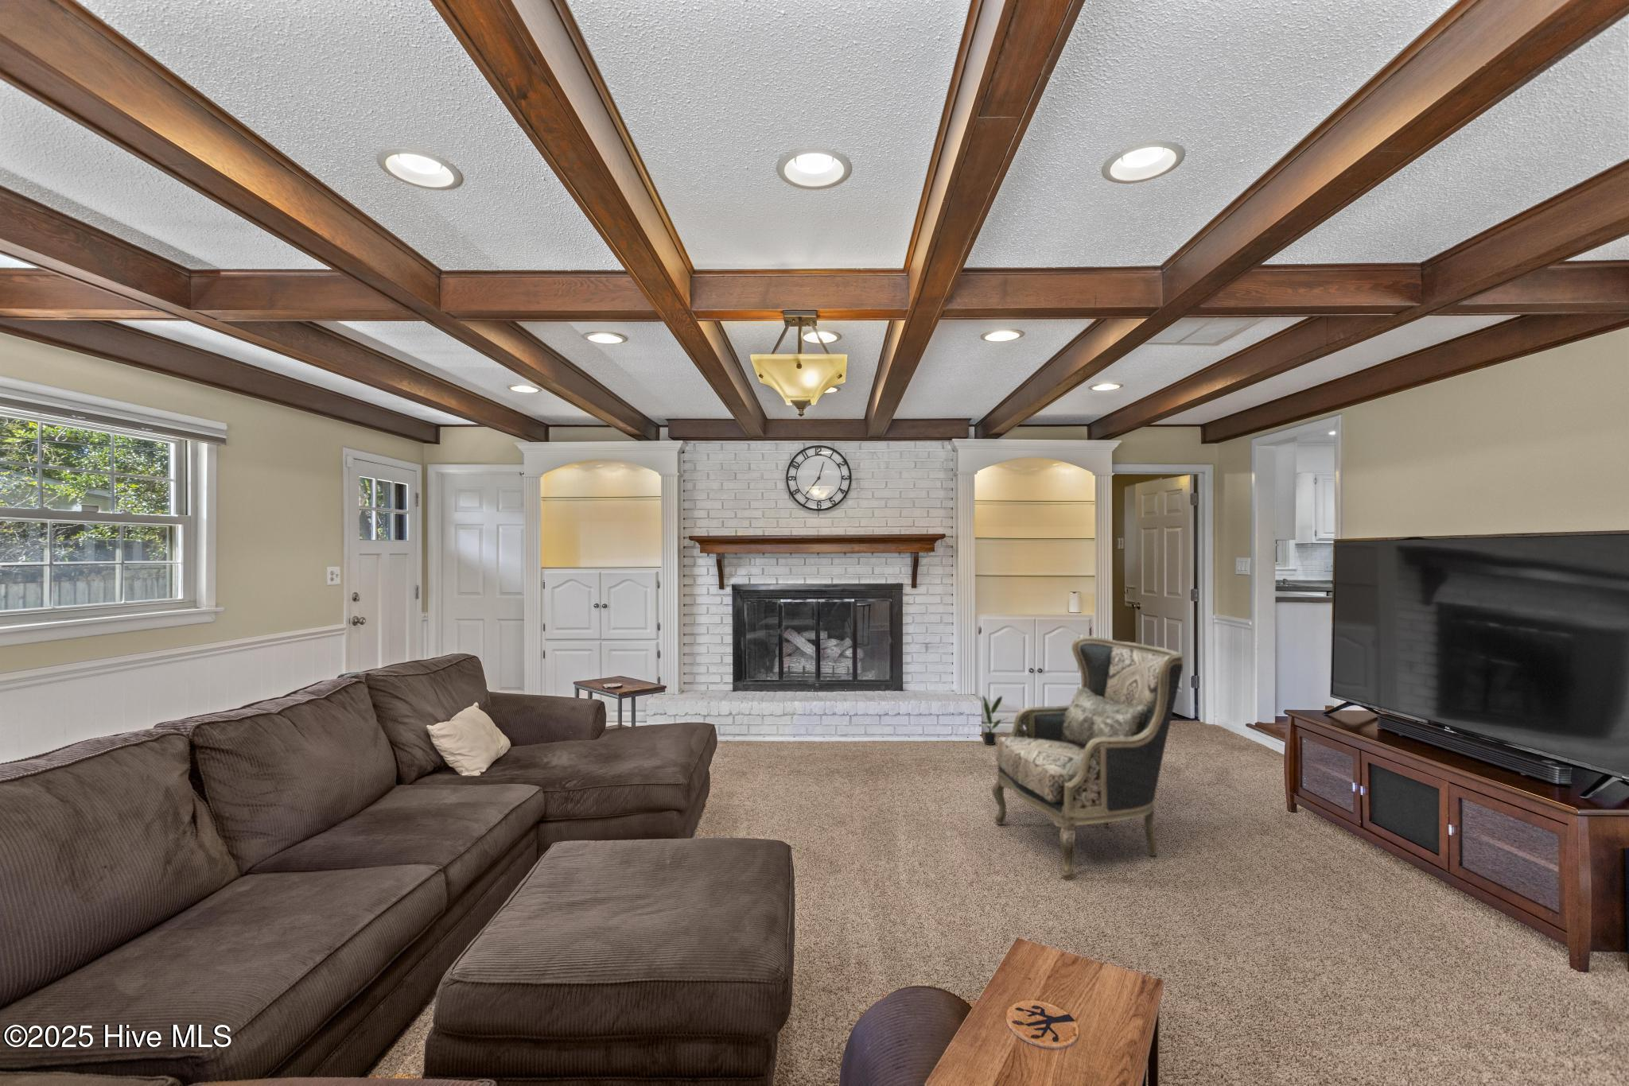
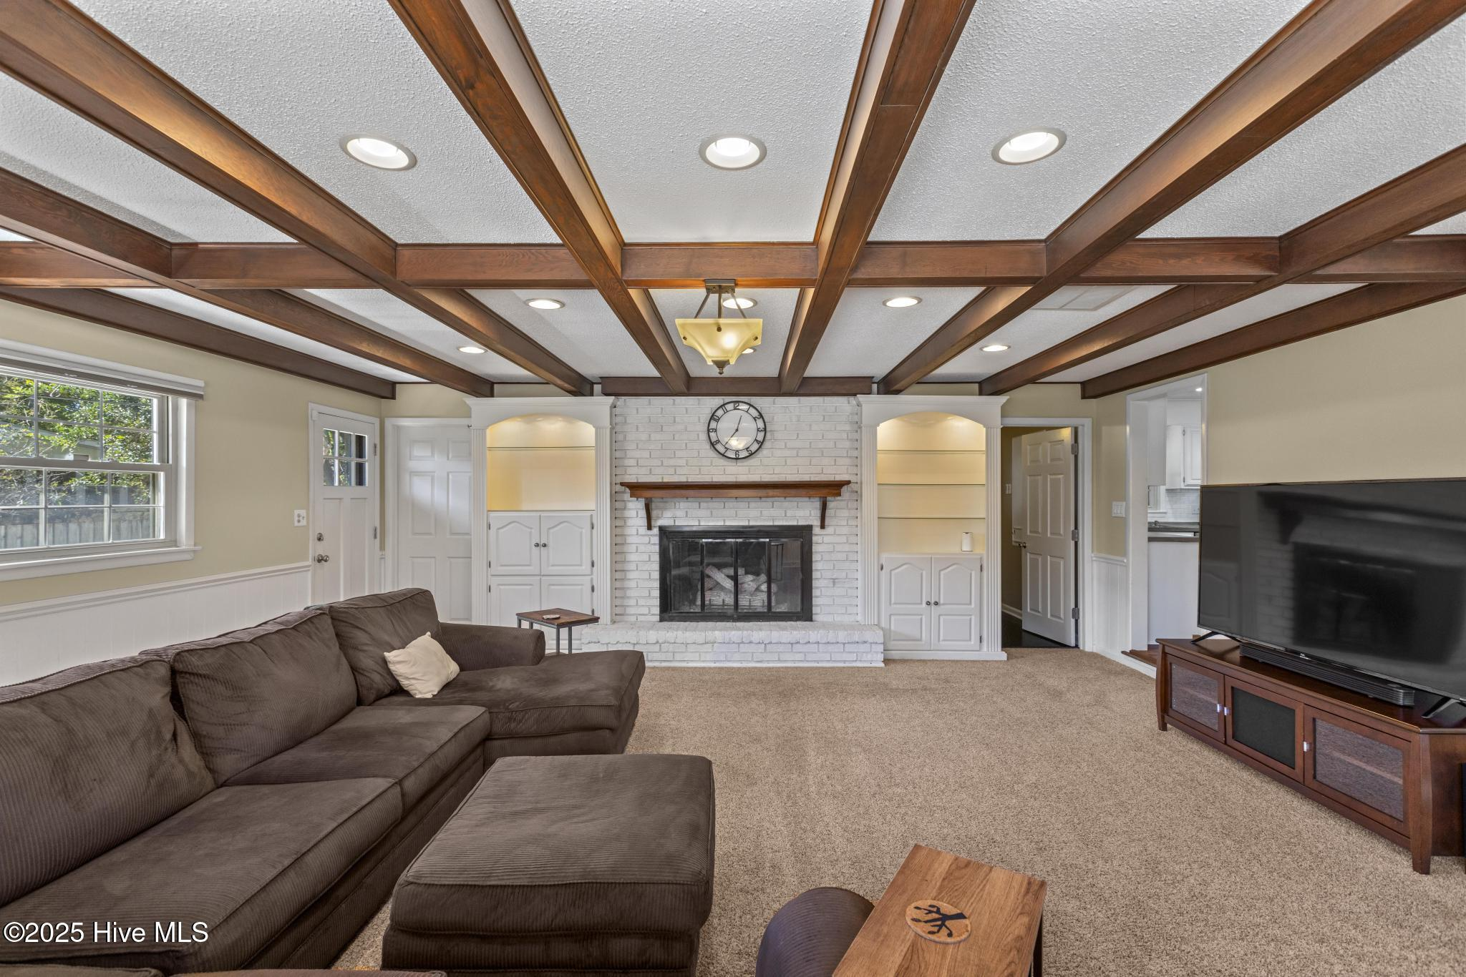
- armchair (1098, 748)
- potted plant (991, 719)
